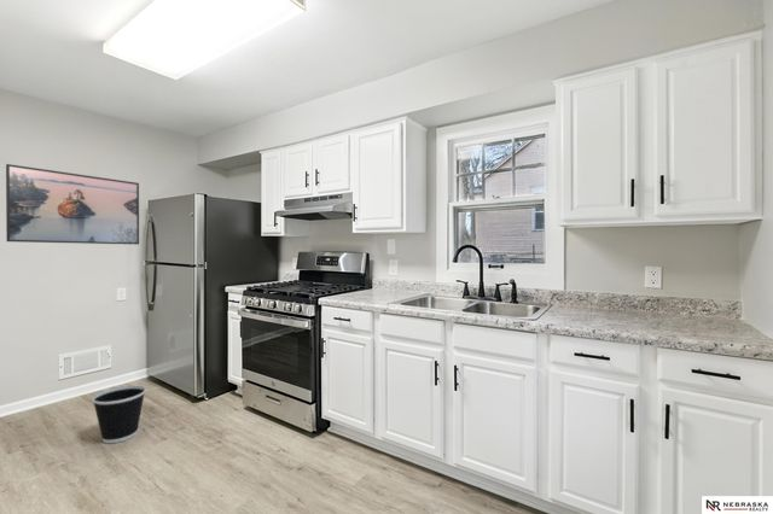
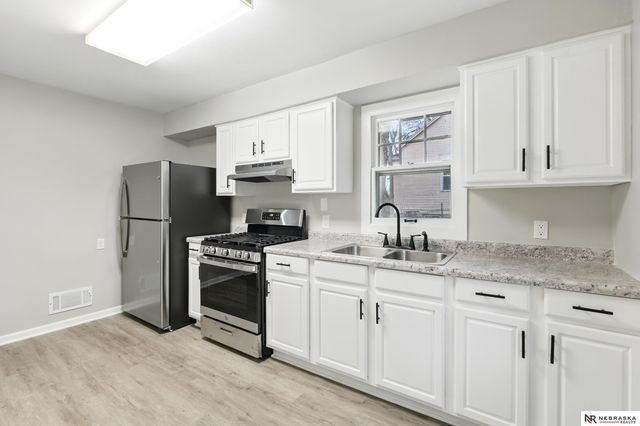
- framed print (80, 209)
- wastebasket (120, 414)
